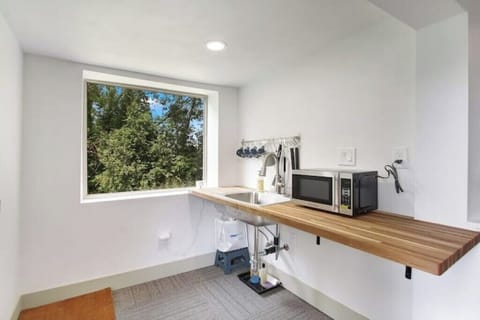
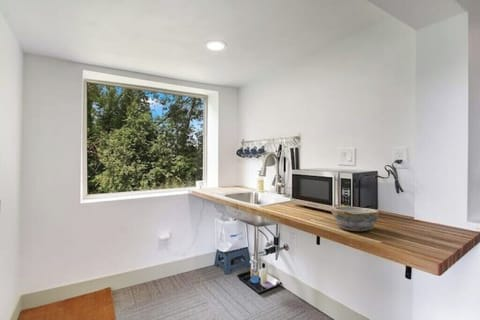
+ bowl (354, 218)
